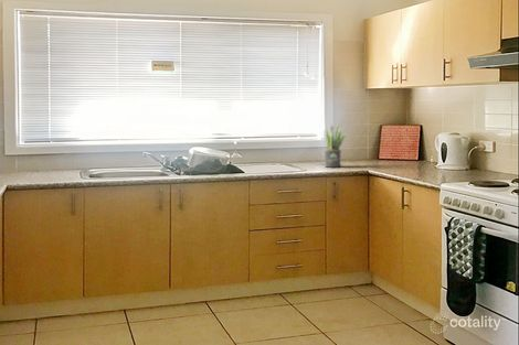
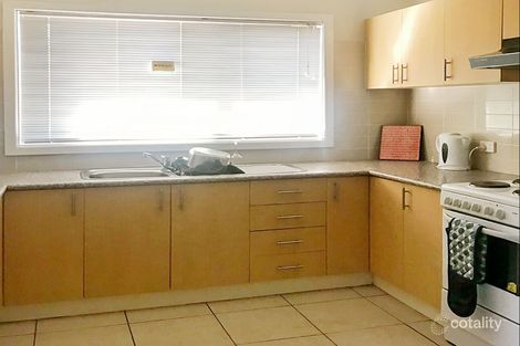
- potted plant (333, 145)
